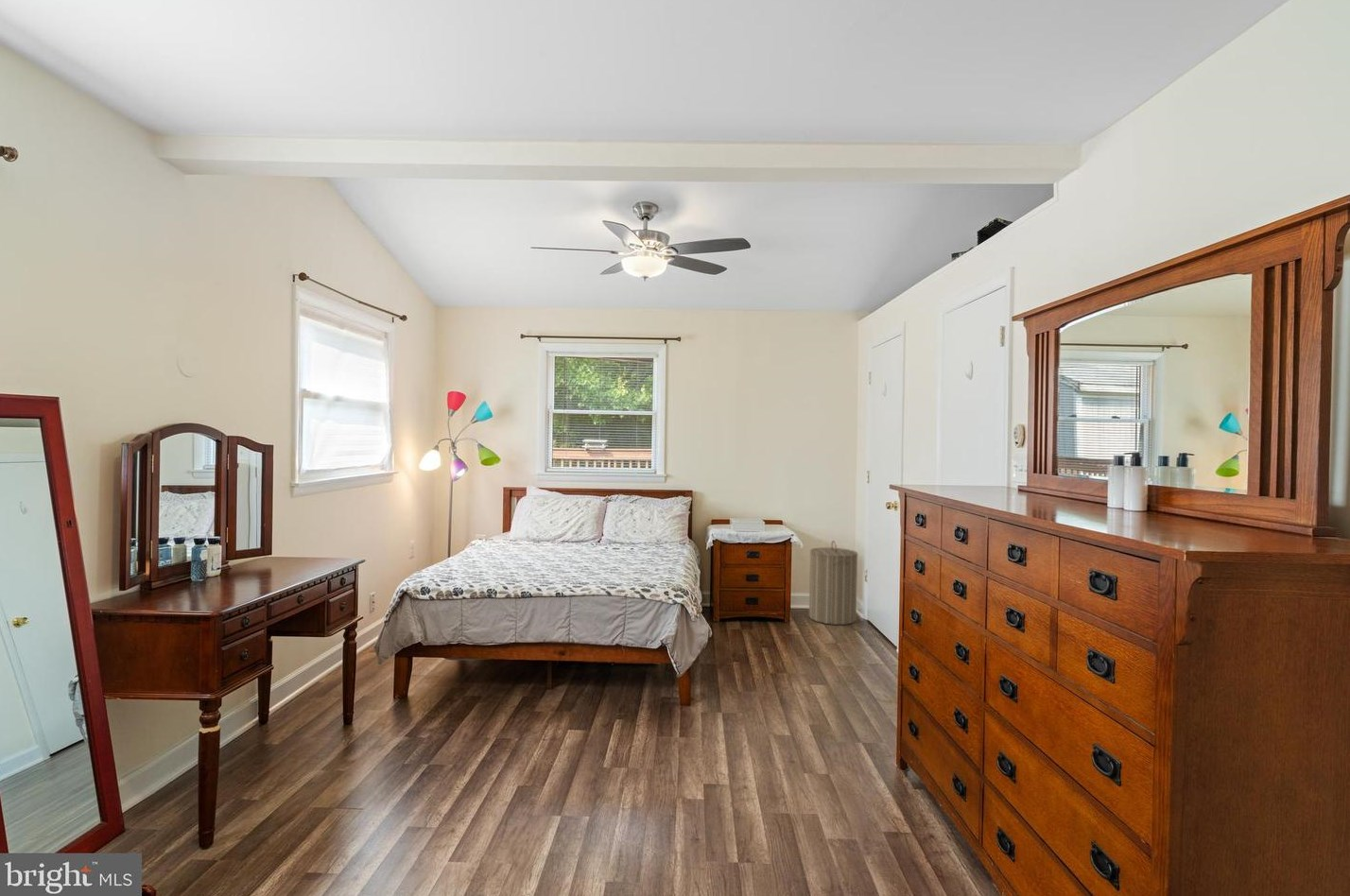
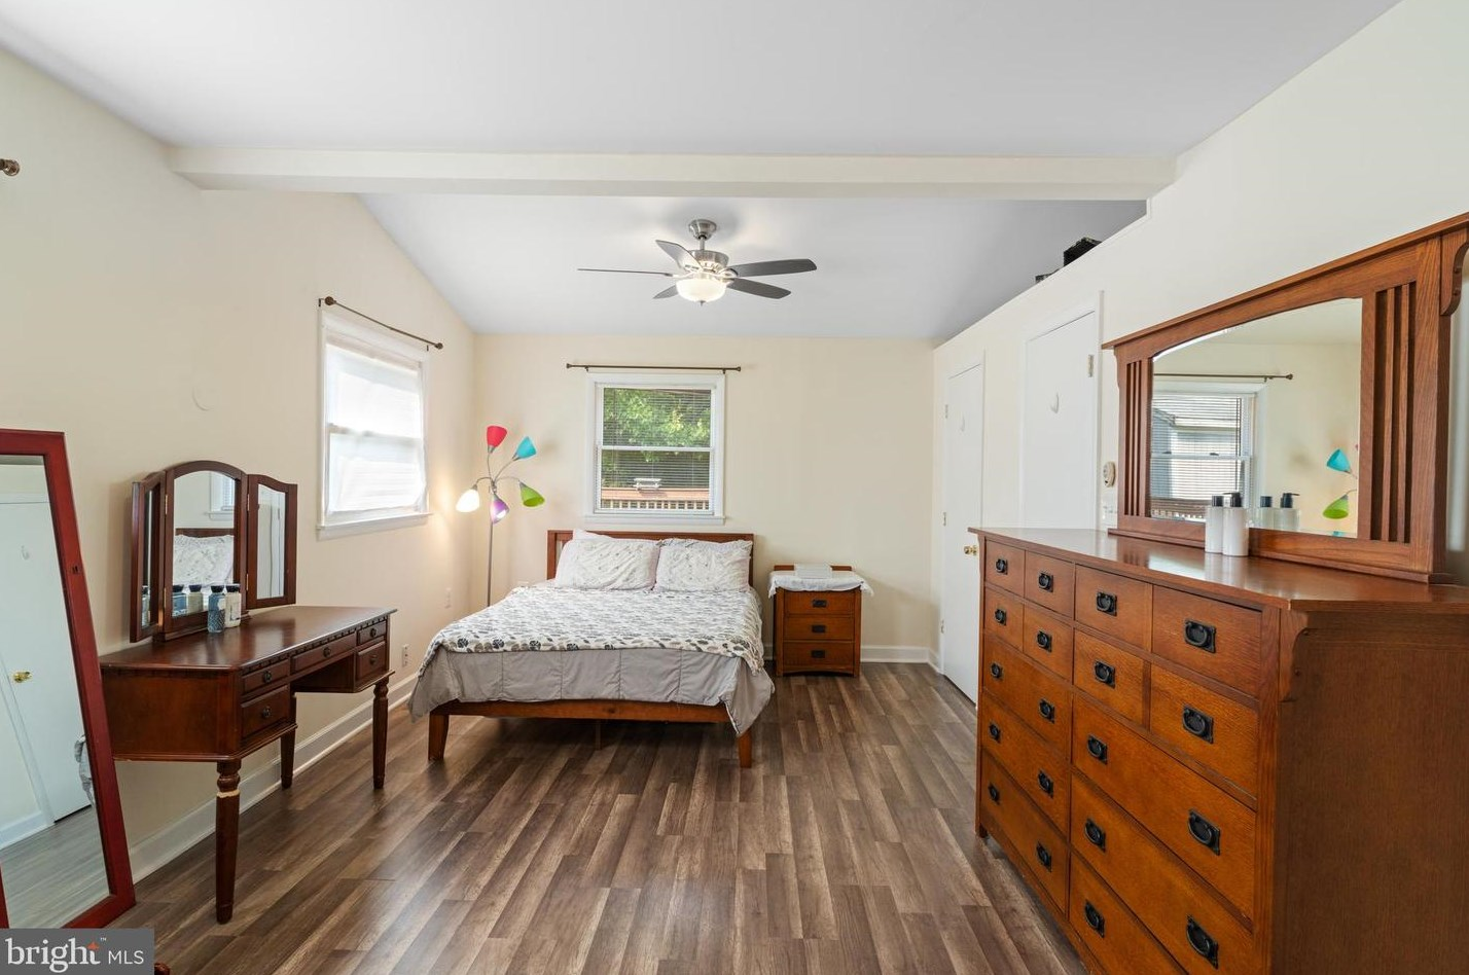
- laundry hamper (833, 579)
